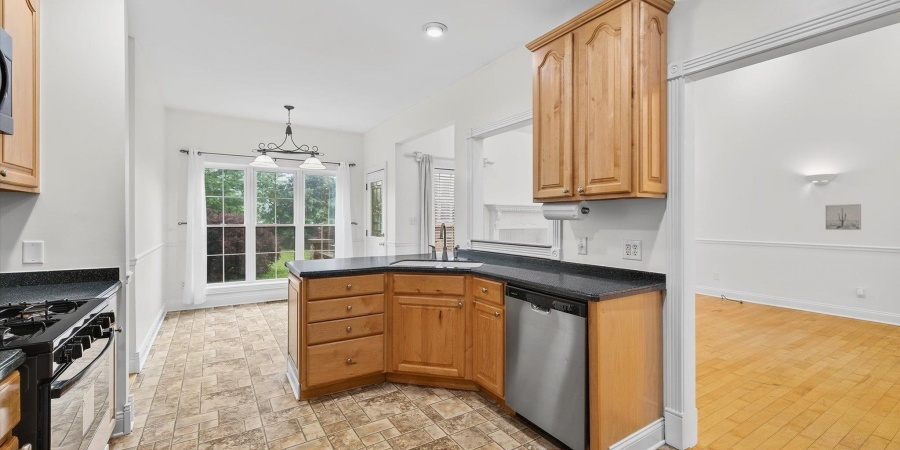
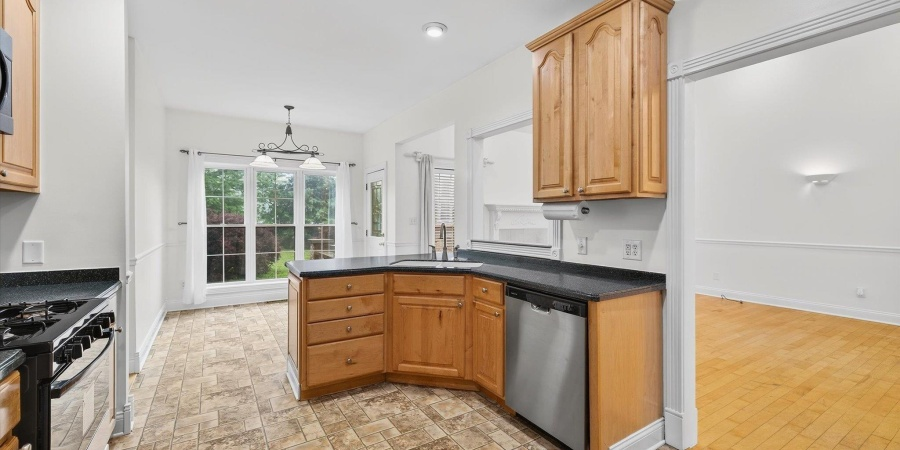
- wall art (842, 217)
